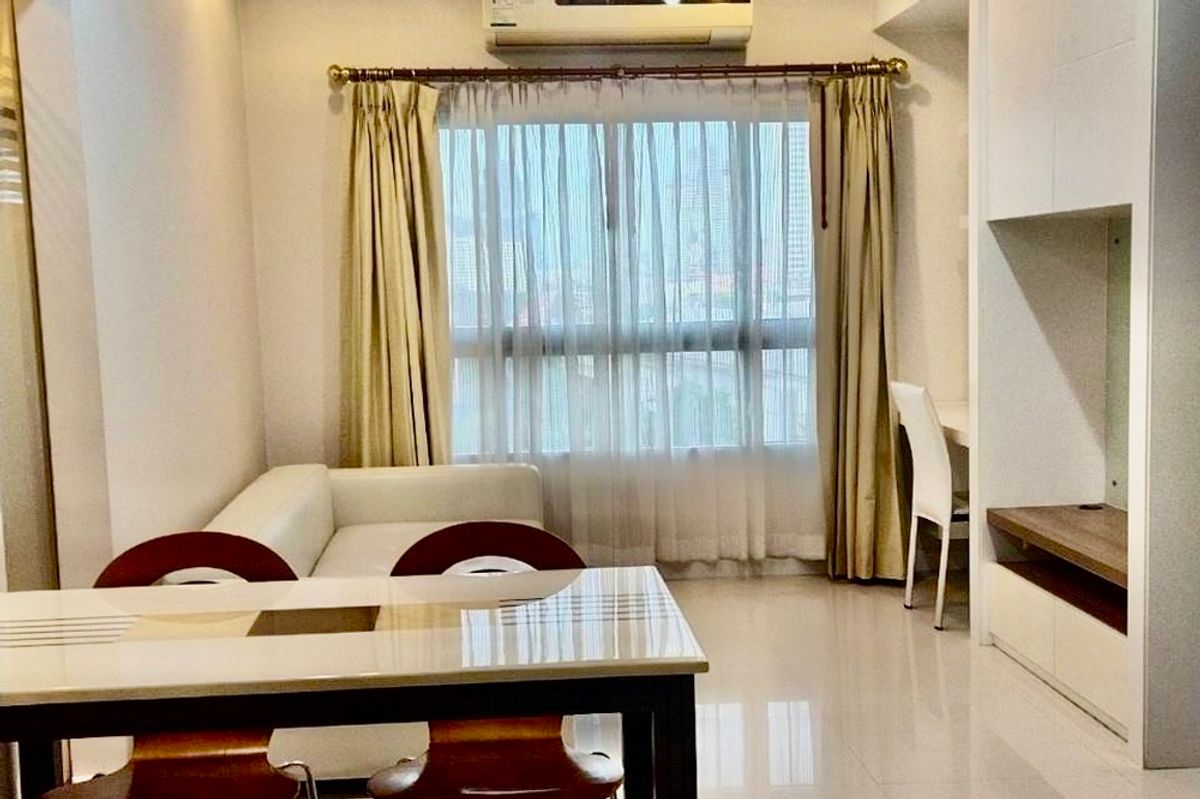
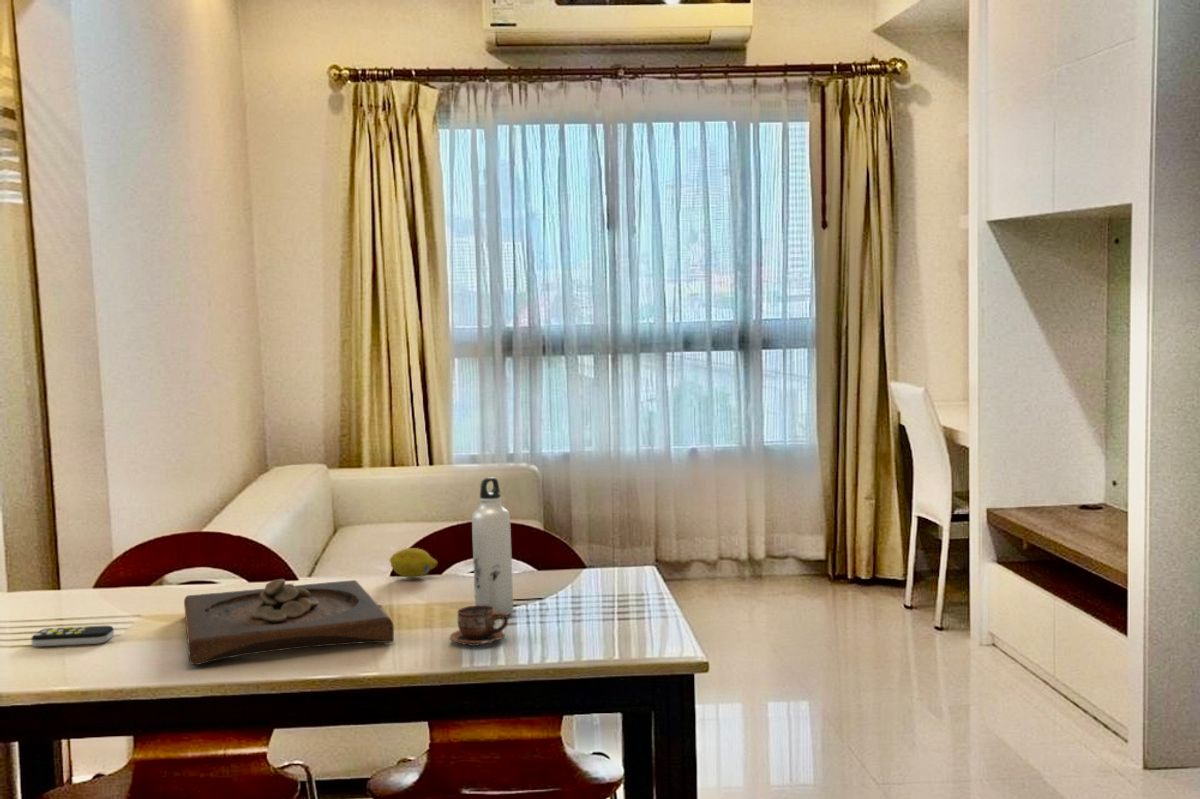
+ water bottle (491, 545)
+ cup (478, 624)
+ remote control (73, 635)
+ fruit (413, 562)
+ wooden tray (283, 603)
